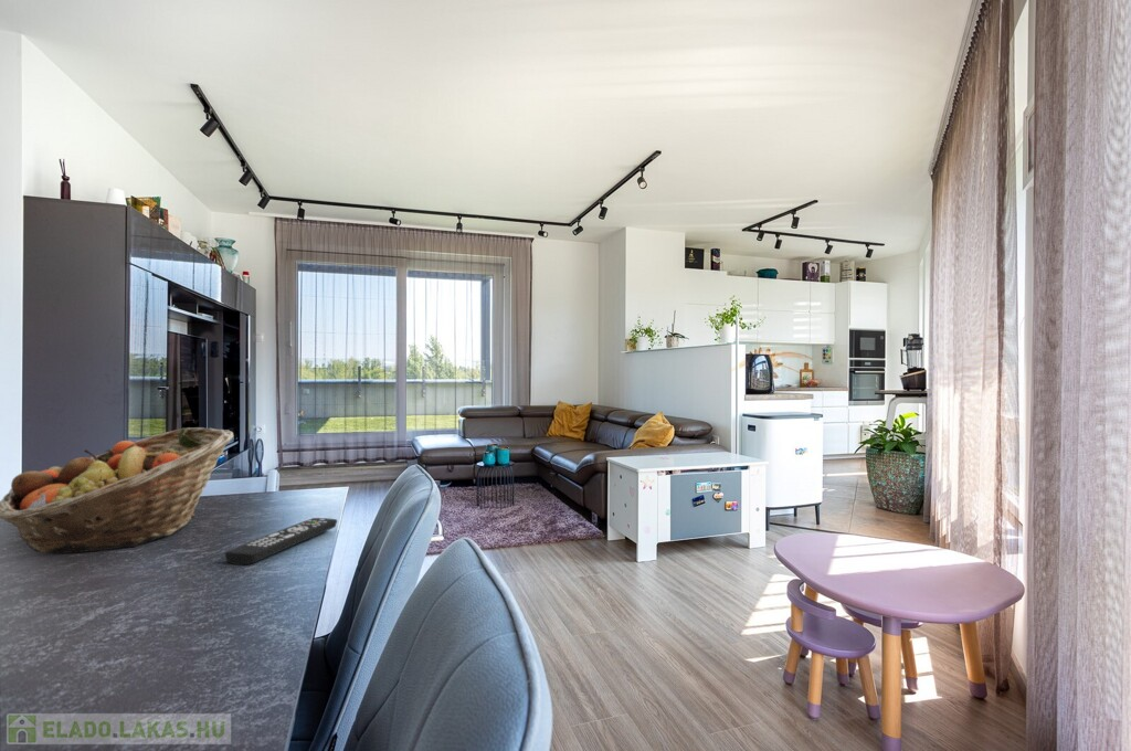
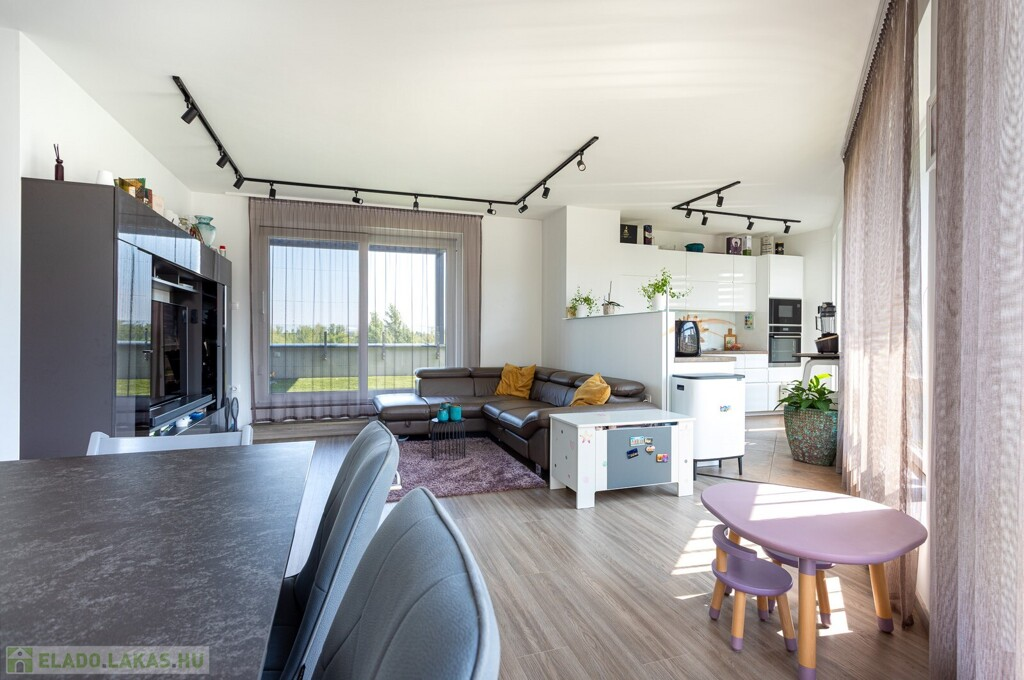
- remote control (286, 538)
- fruit basket (125, 482)
